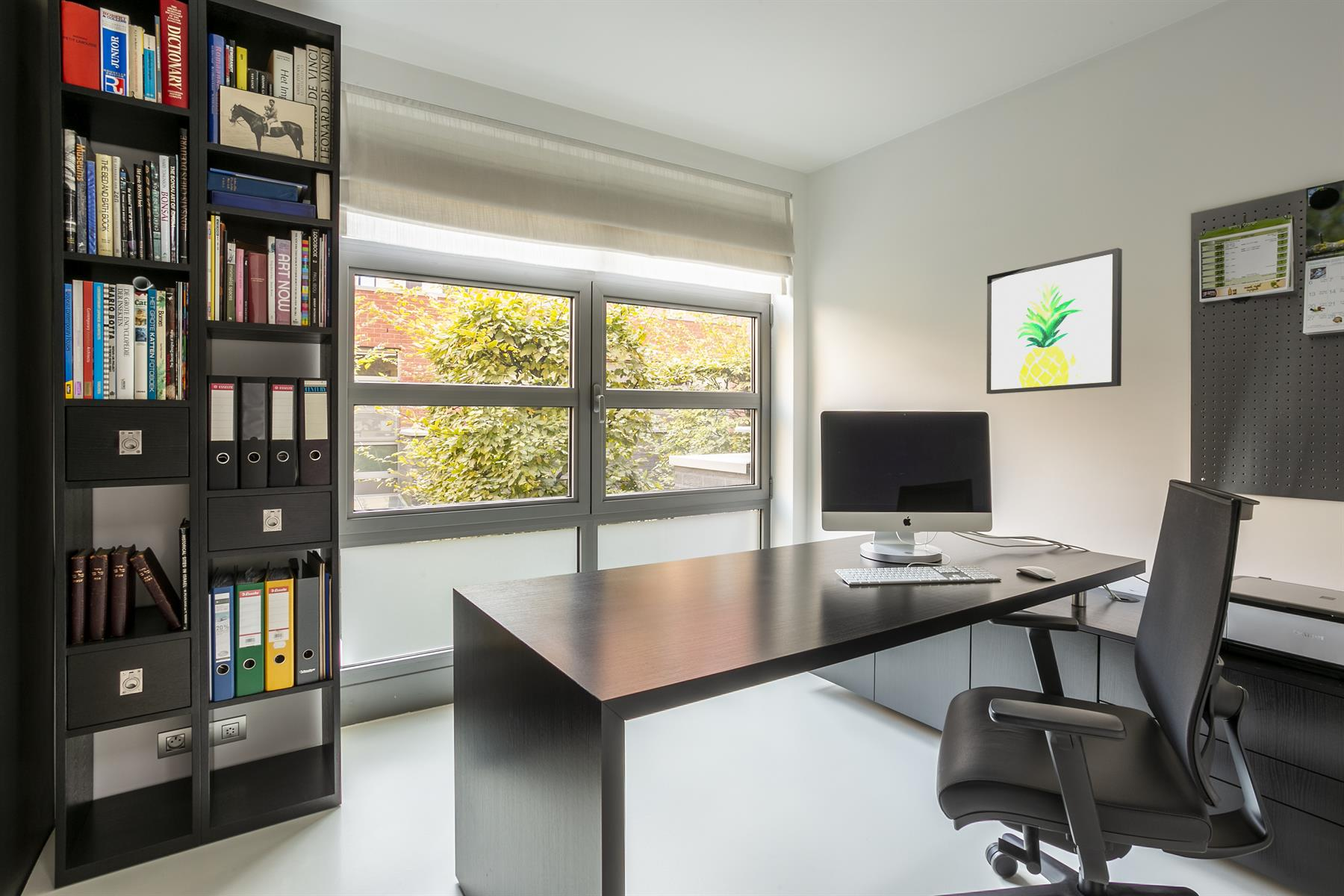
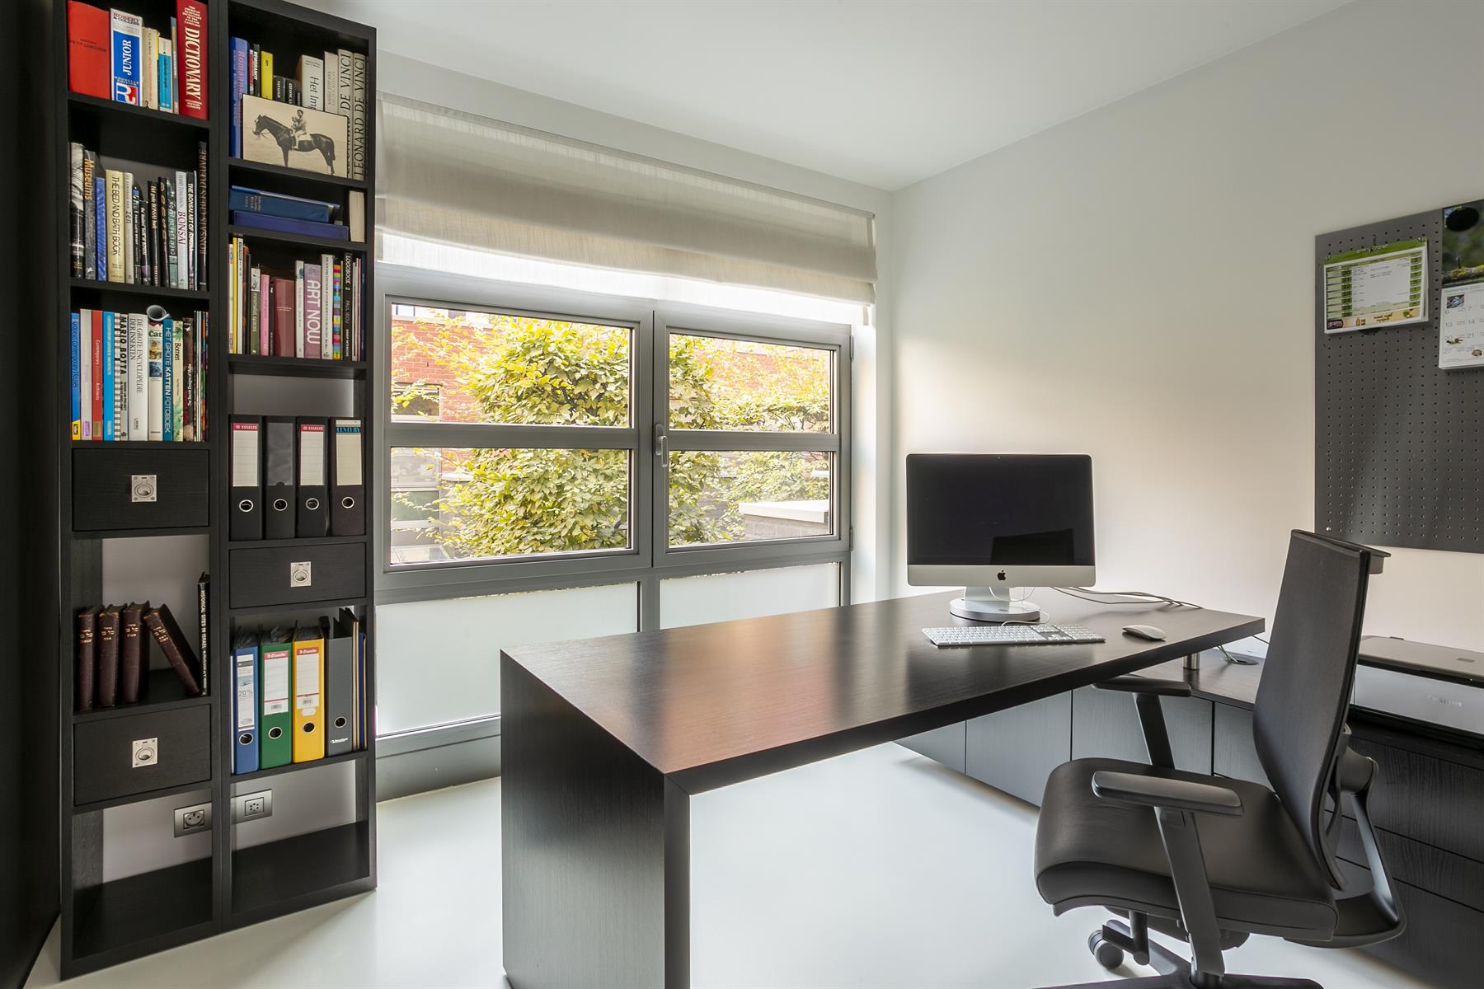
- wall art (1049, 326)
